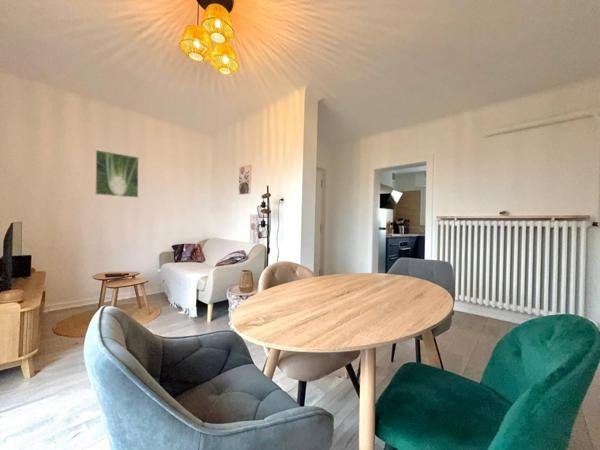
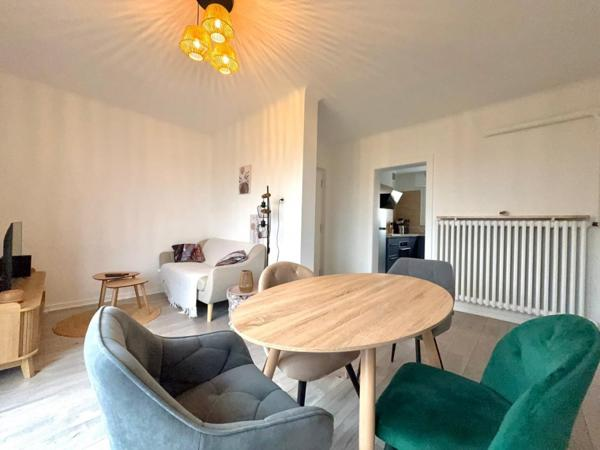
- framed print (117, 175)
